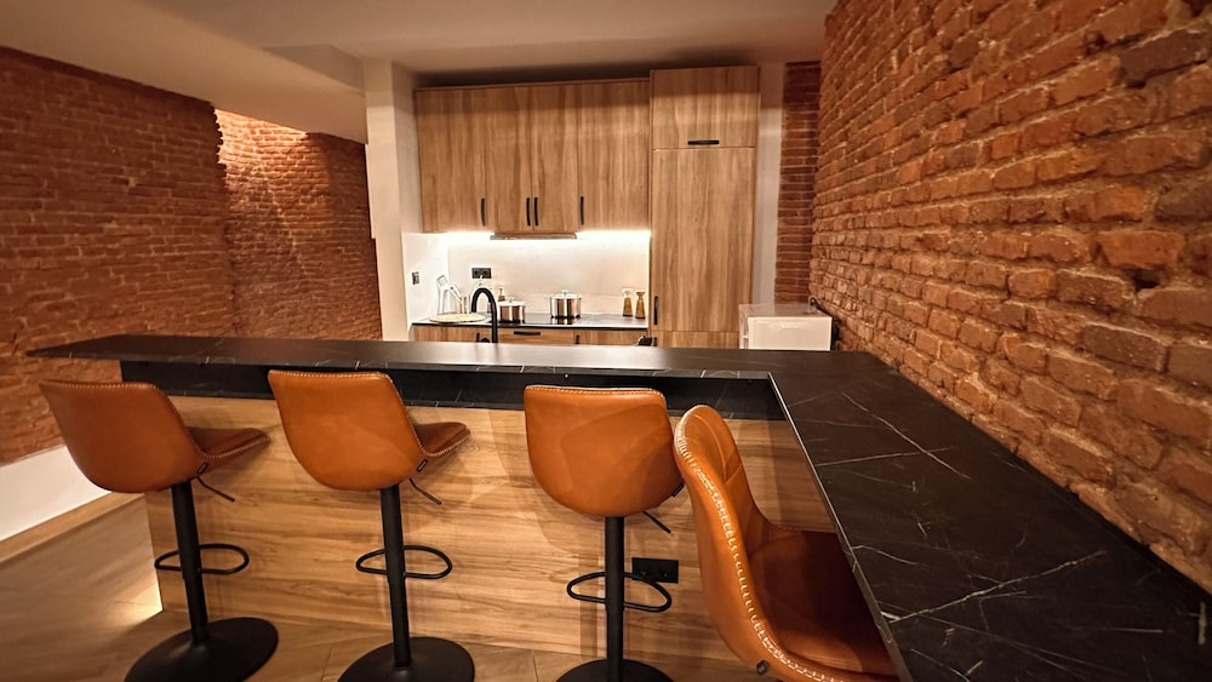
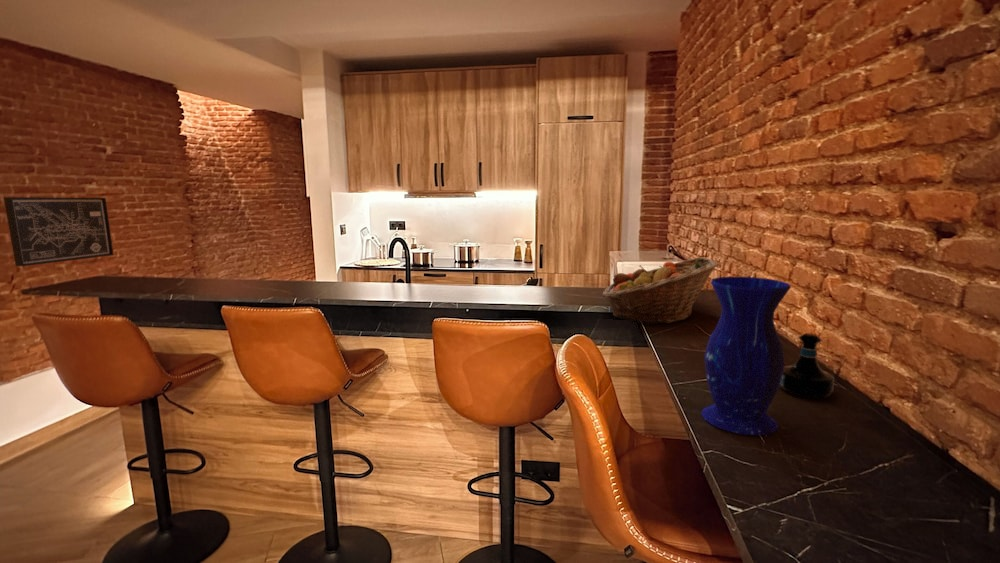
+ vase (743, 352)
+ tequila bottle (807, 362)
+ fruit basket (657, 286)
+ wall art (64, 229)
